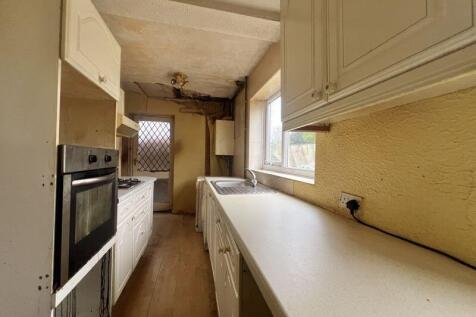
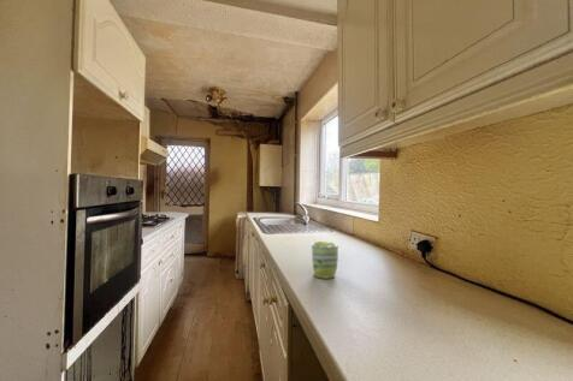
+ mug (326, 258)
